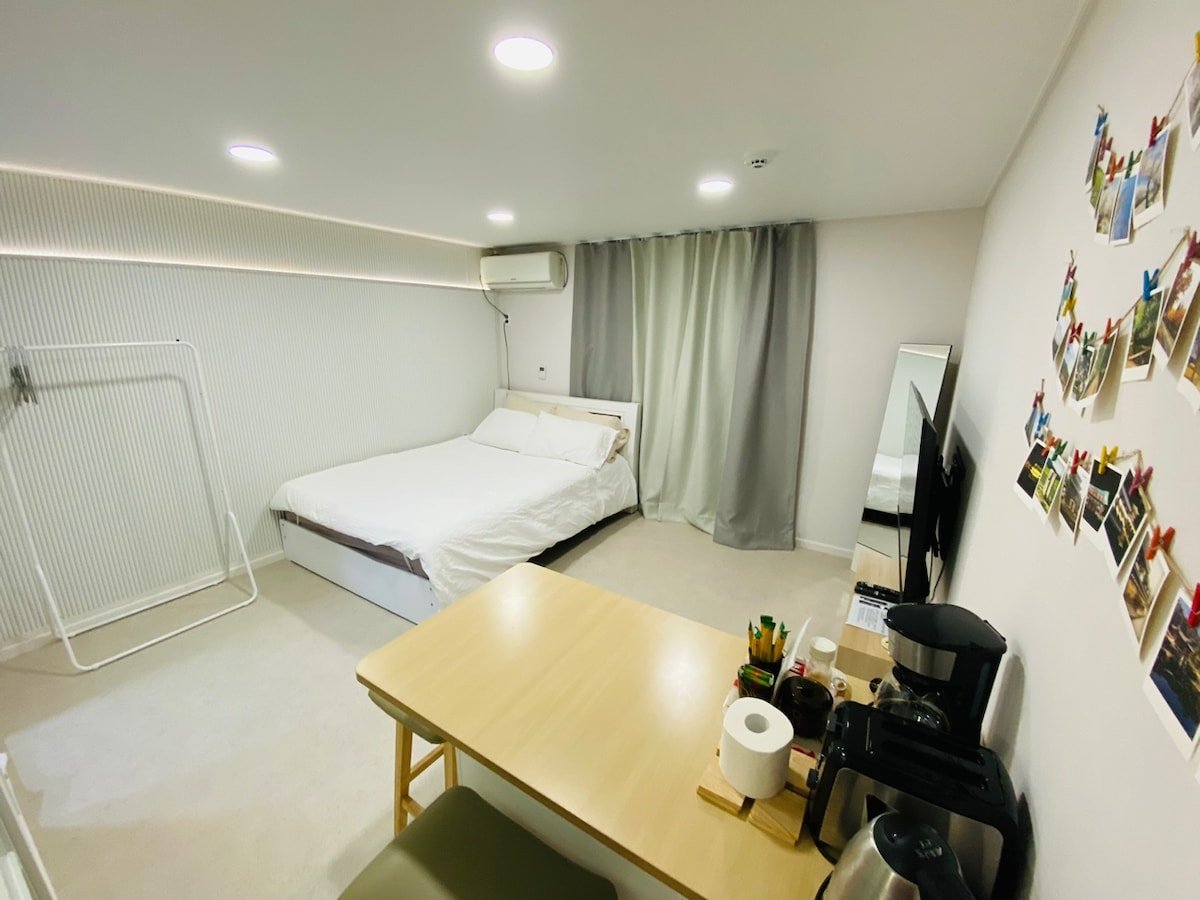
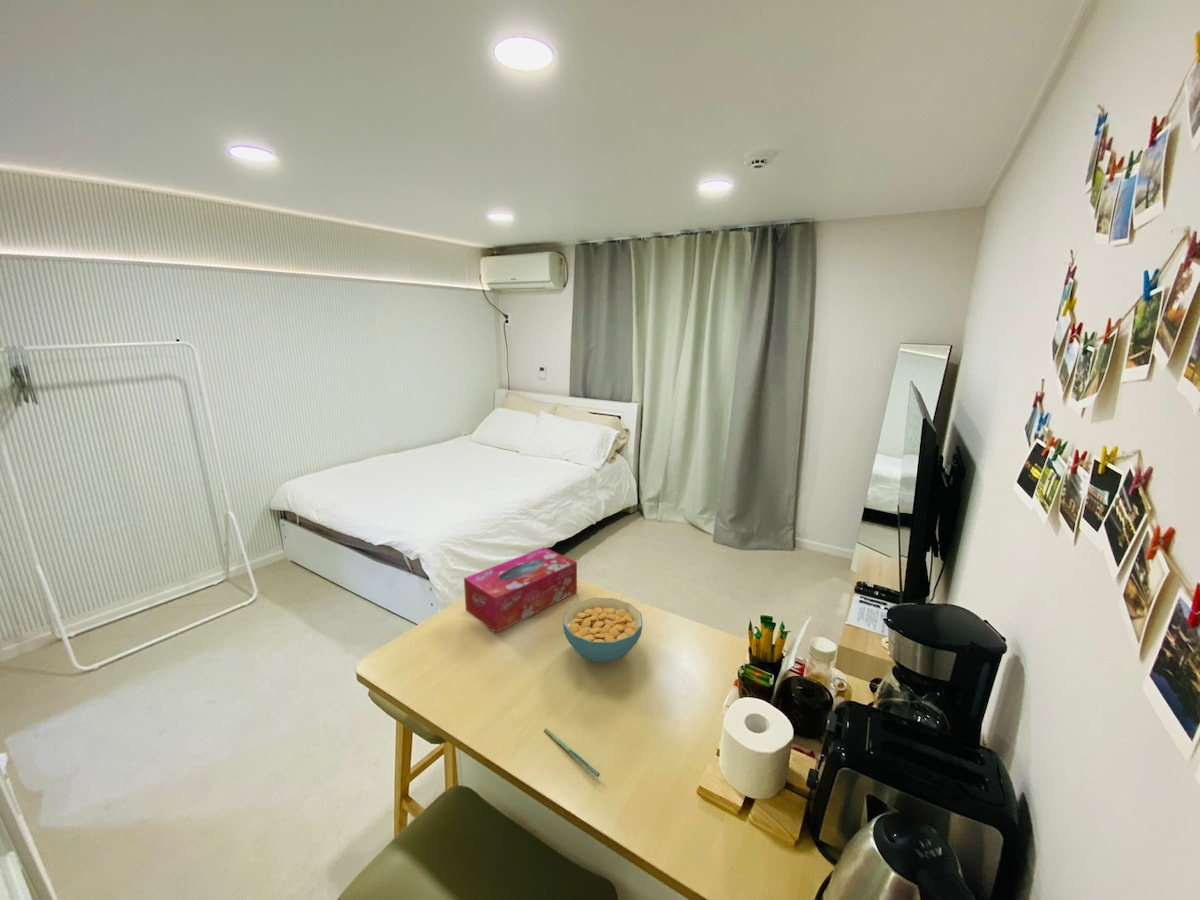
+ tissue box (522, 585)
+ cereal bowl (602, 635)
+ pen (570, 751)
